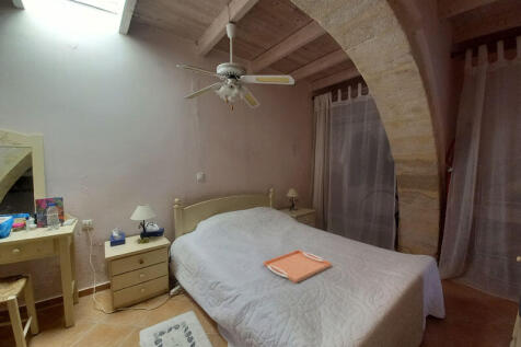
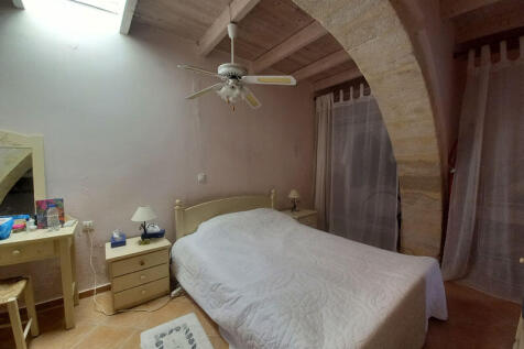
- serving tray (297, 264)
